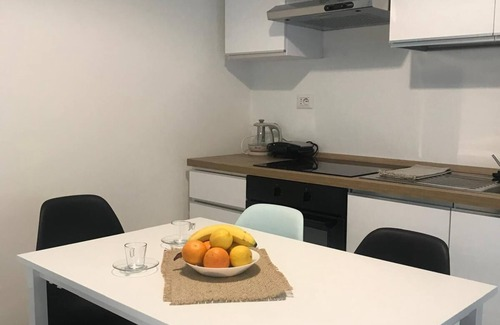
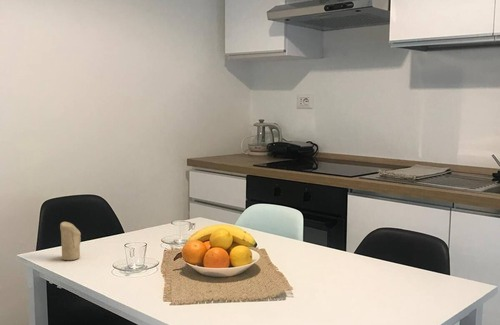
+ candle (70, 240)
